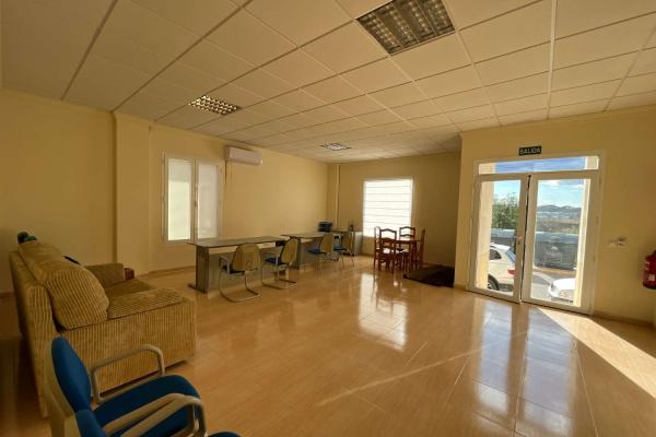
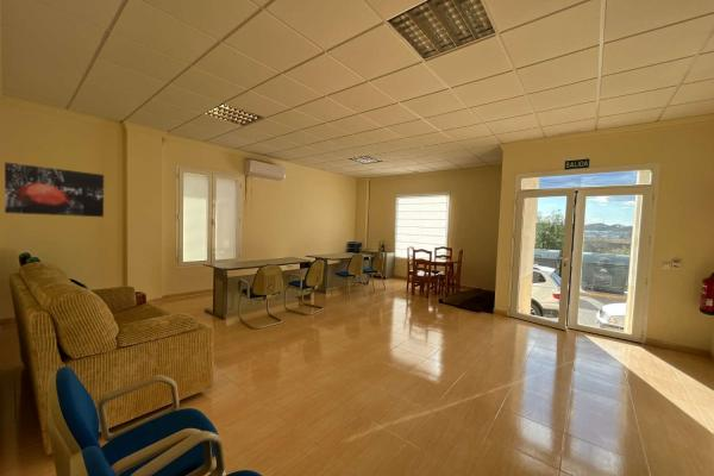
+ wall art (58, 192)
